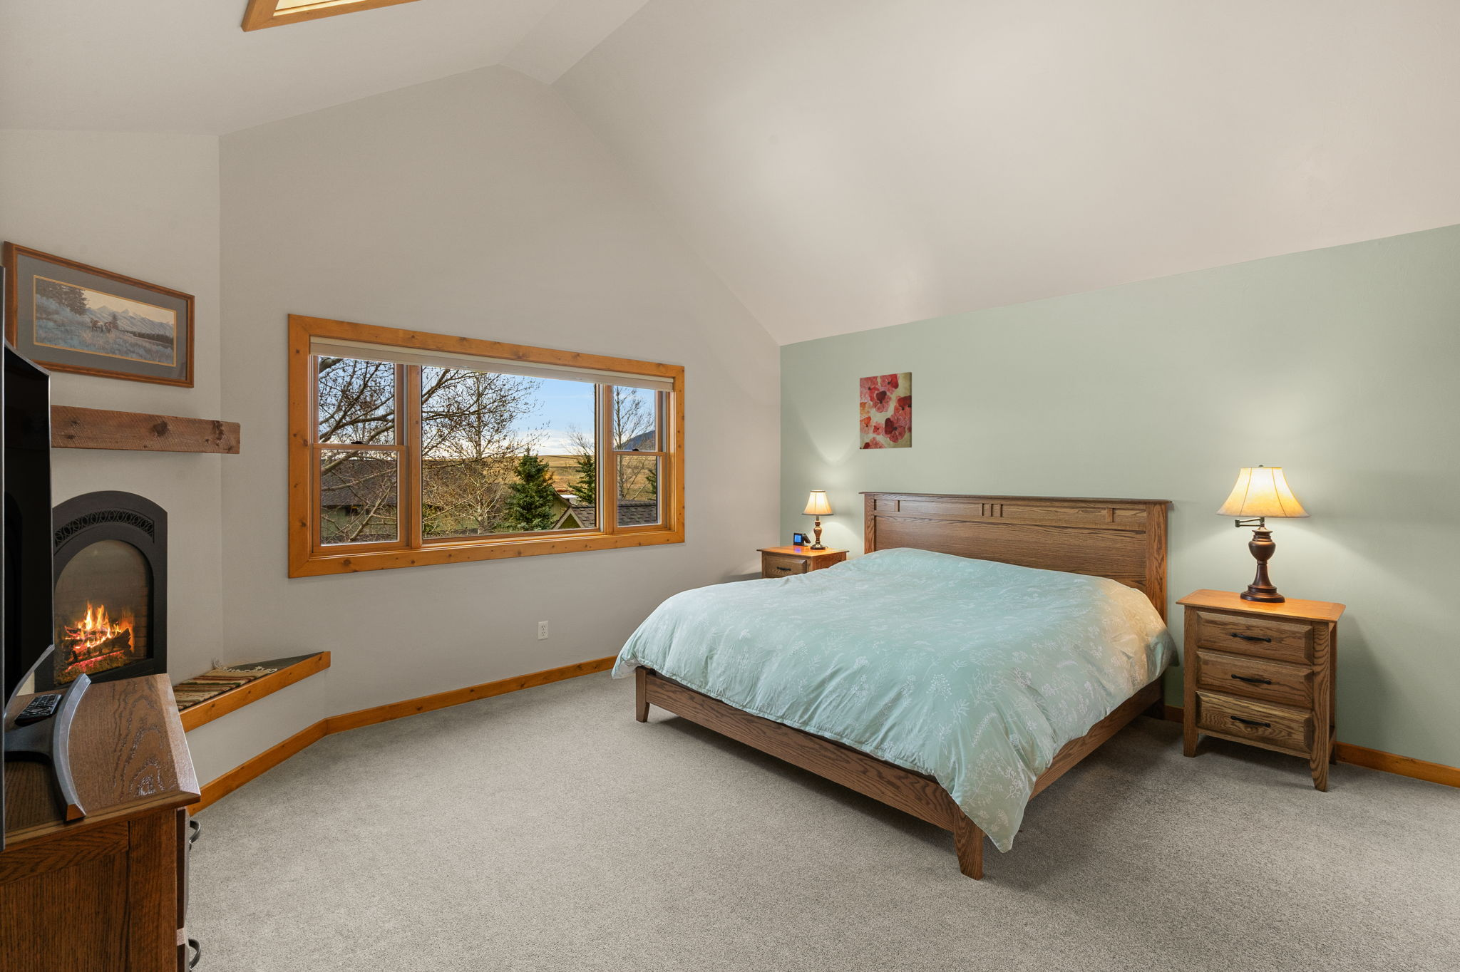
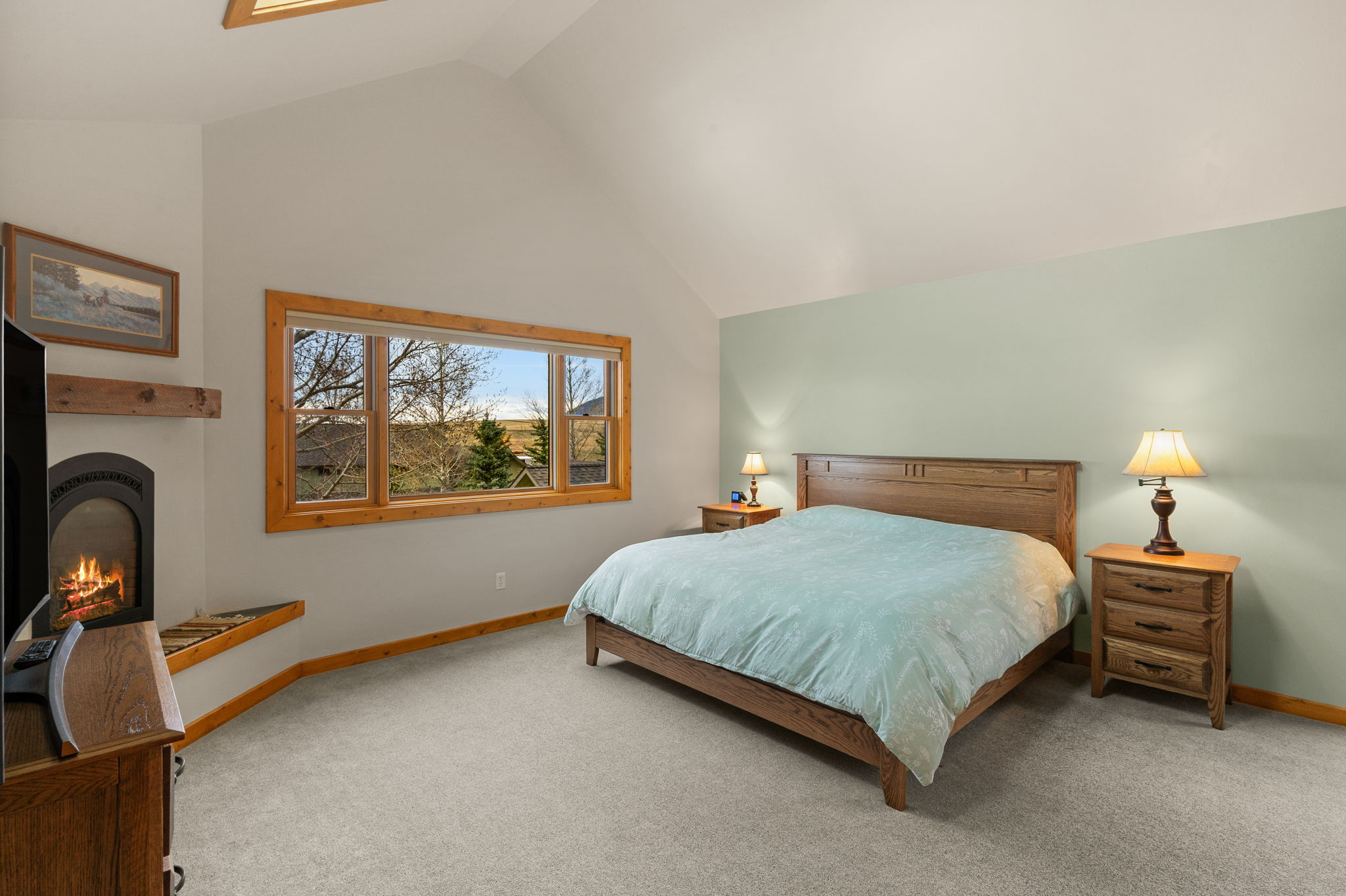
- wall art (885, 411)
